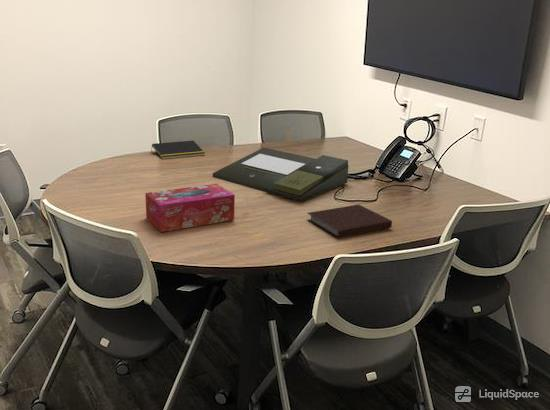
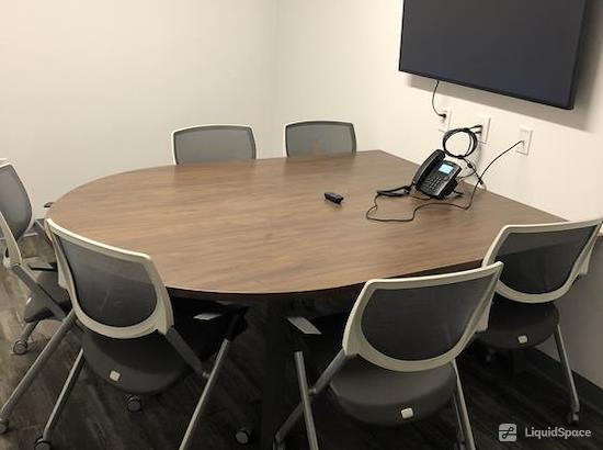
- document tray (279, 169)
- notepad (178, 149)
- tissue box (190, 206)
- notebook (348, 220)
